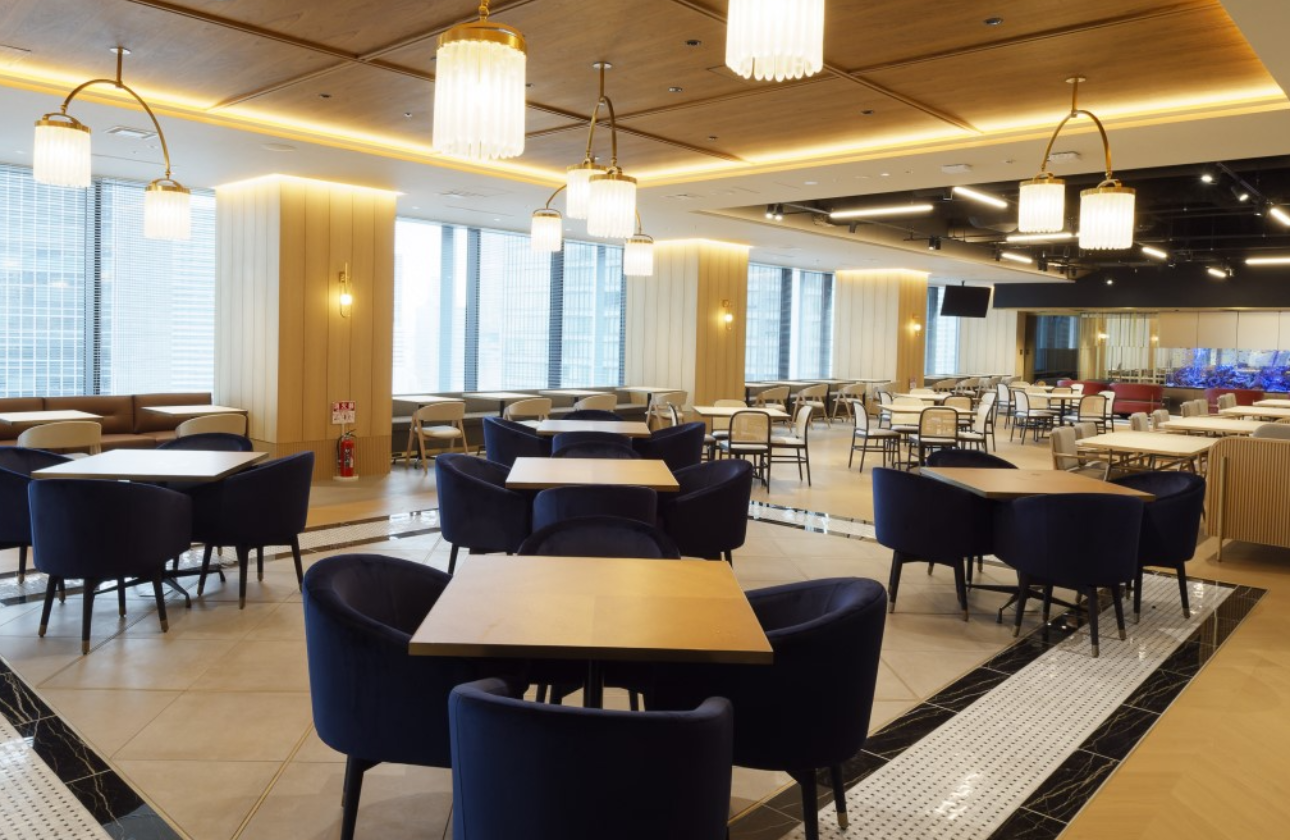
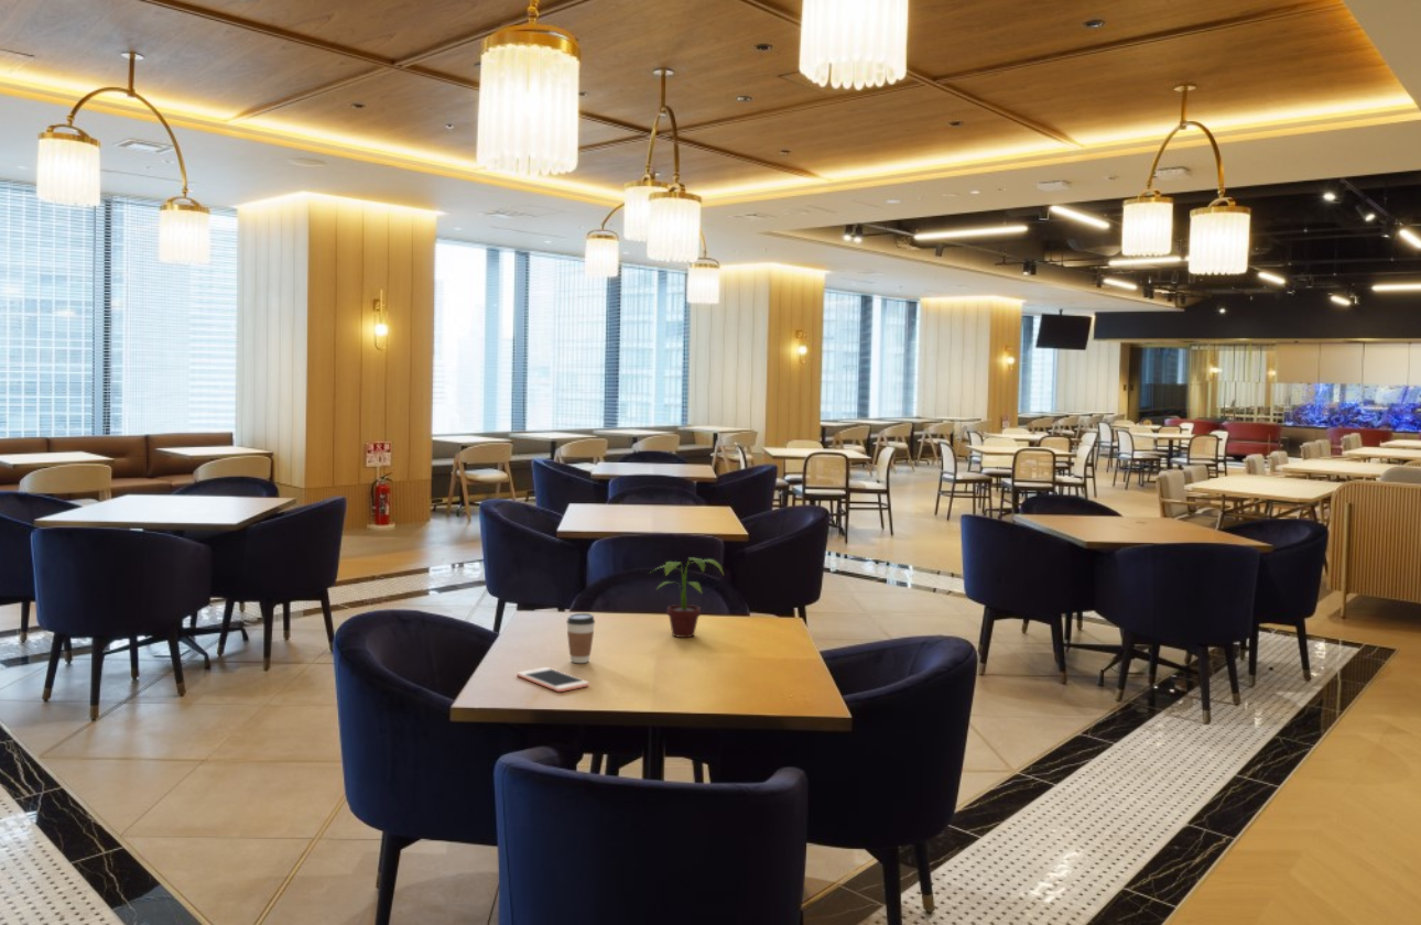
+ coffee cup (579, 638)
+ potted plant (684, 597)
+ cell phone (552, 678)
